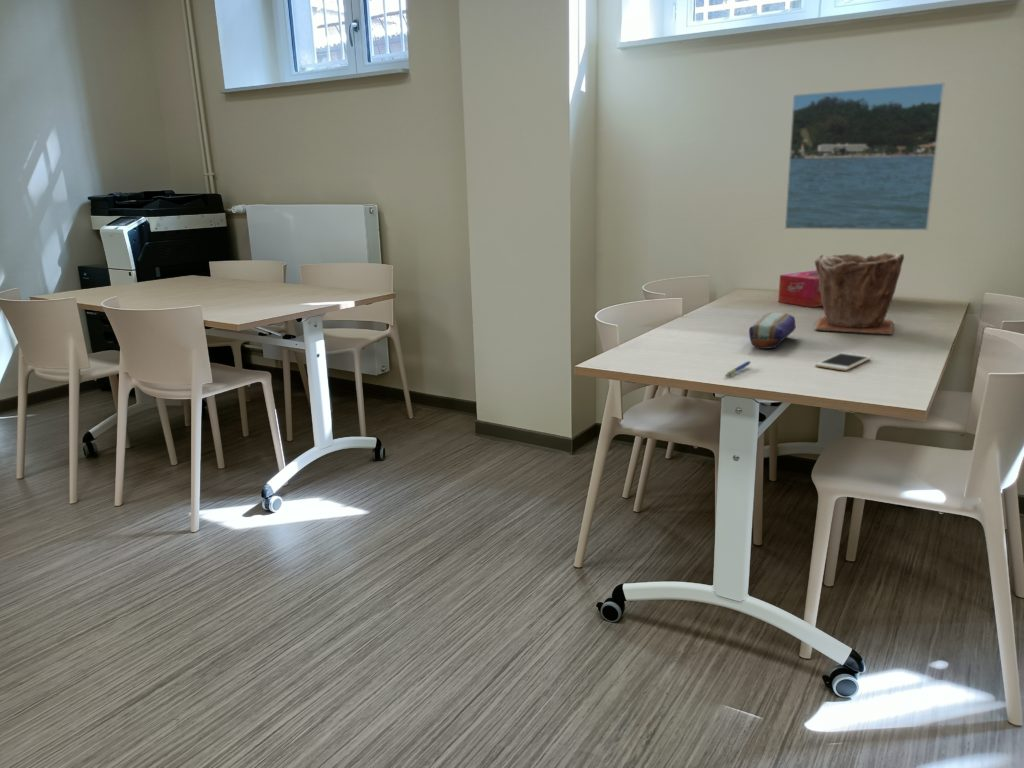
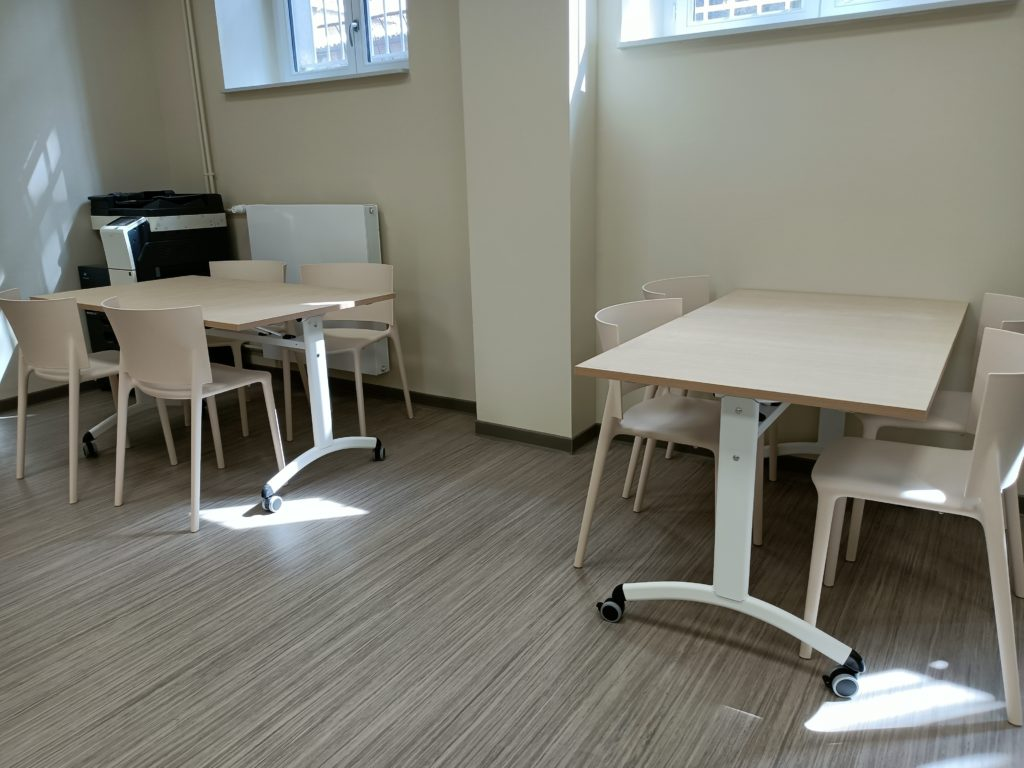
- cell phone (843, 361)
- tissue box (819, 286)
- plant pot (857, 290)
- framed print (859, 160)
- pen (737, 369)
- pencil case (773, 329)
